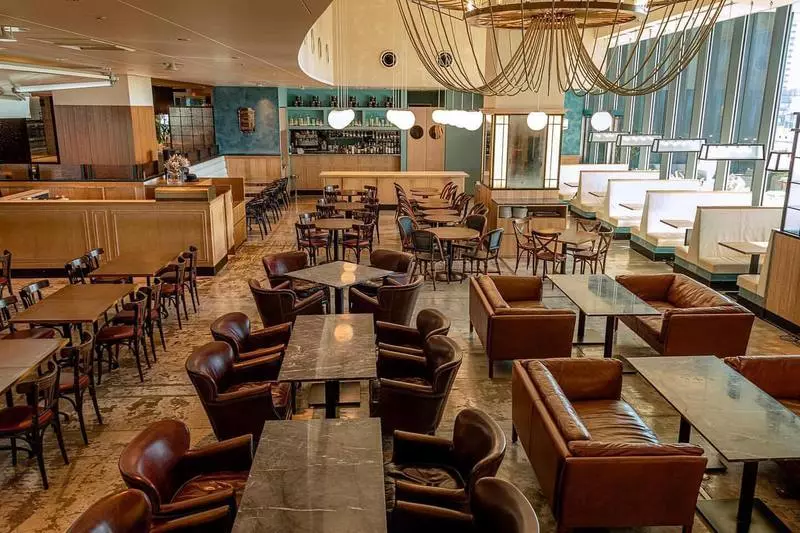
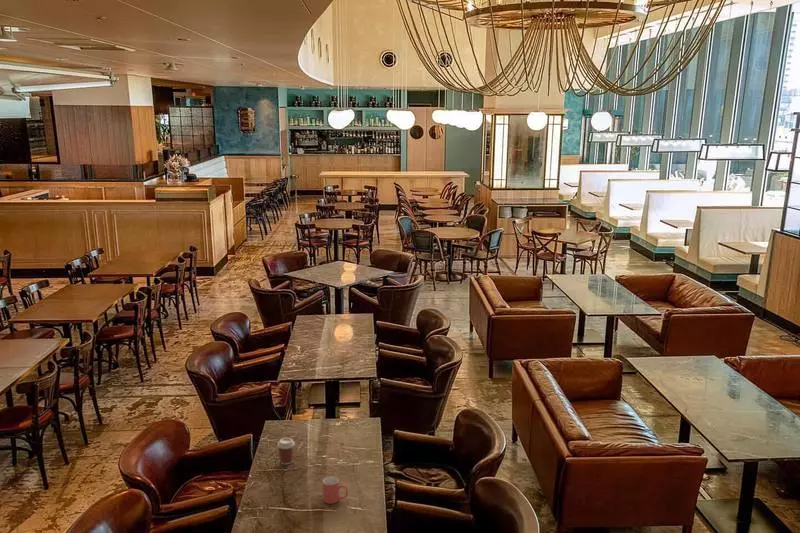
+ coffee cup (286, 451)
+ mug (335, 489)
